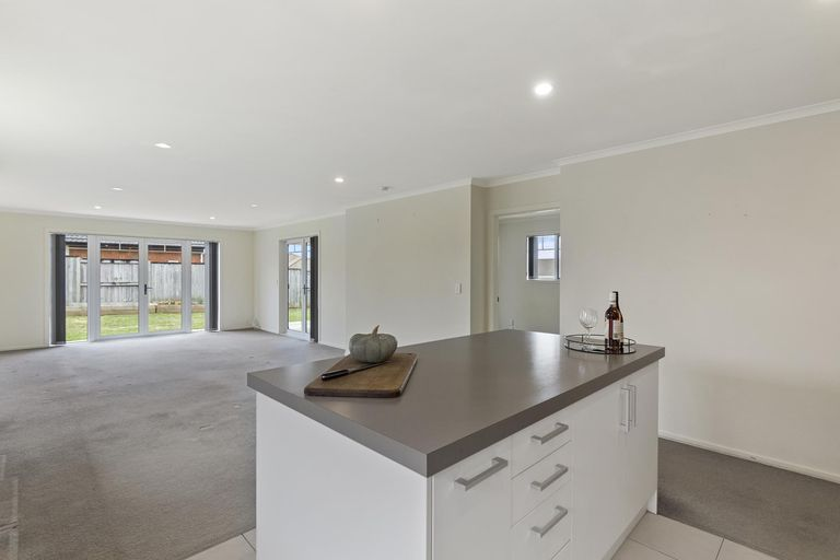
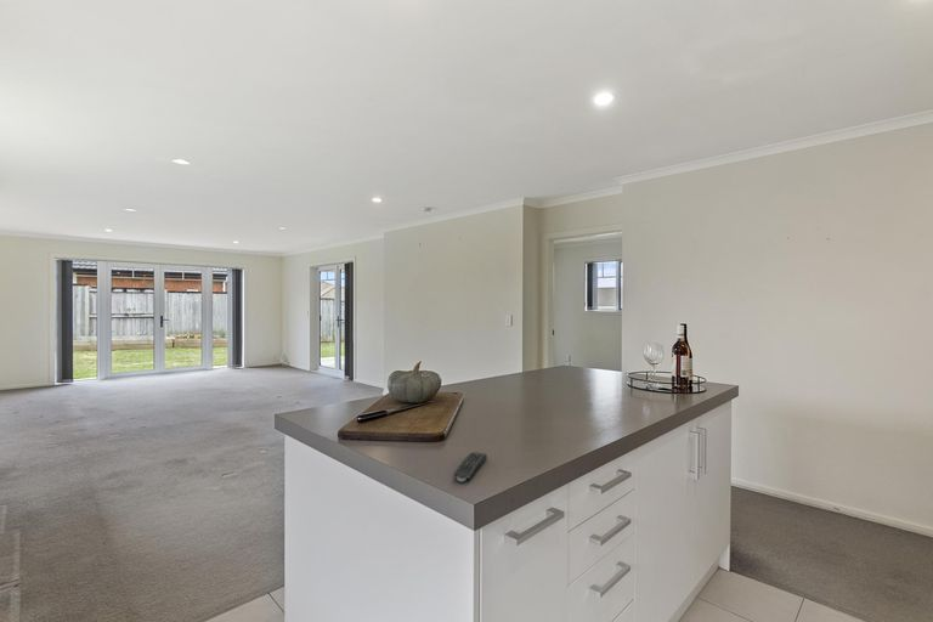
+ remote control (470, 465)
